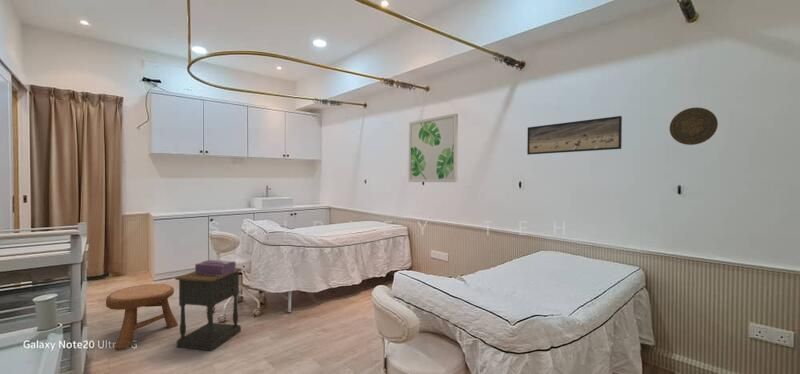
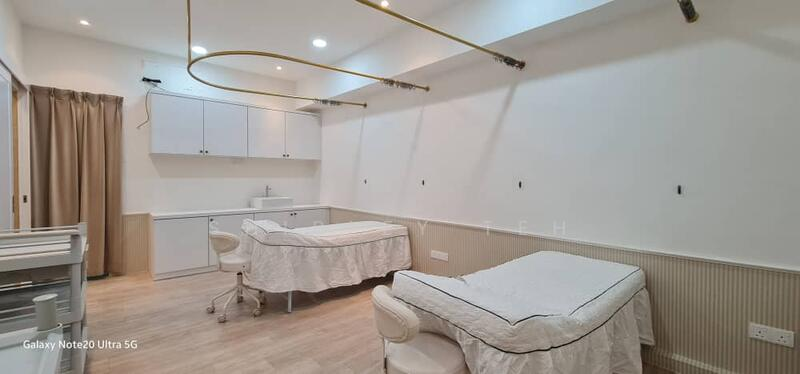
- nightstand (210, 305)
- wall art (431, 150)
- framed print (570, 137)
- stool (136, 313)
- decorative plate (692, 126)
- tissue box (215, 267)
